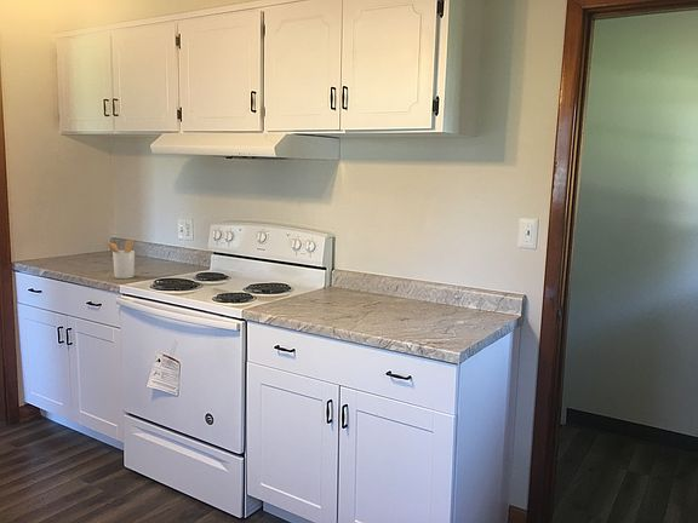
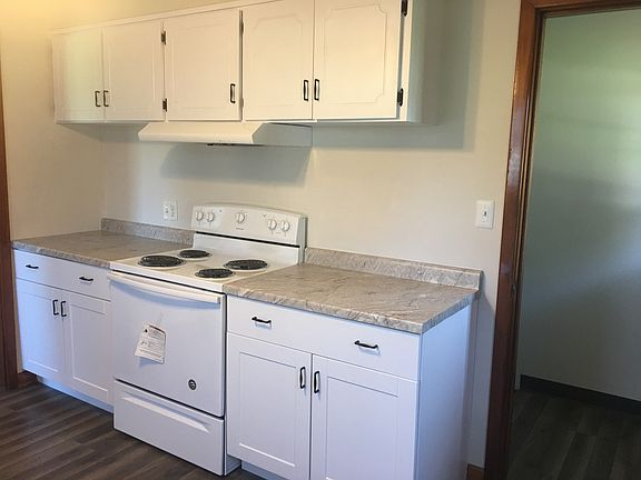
- utensil holder (119, 258)
